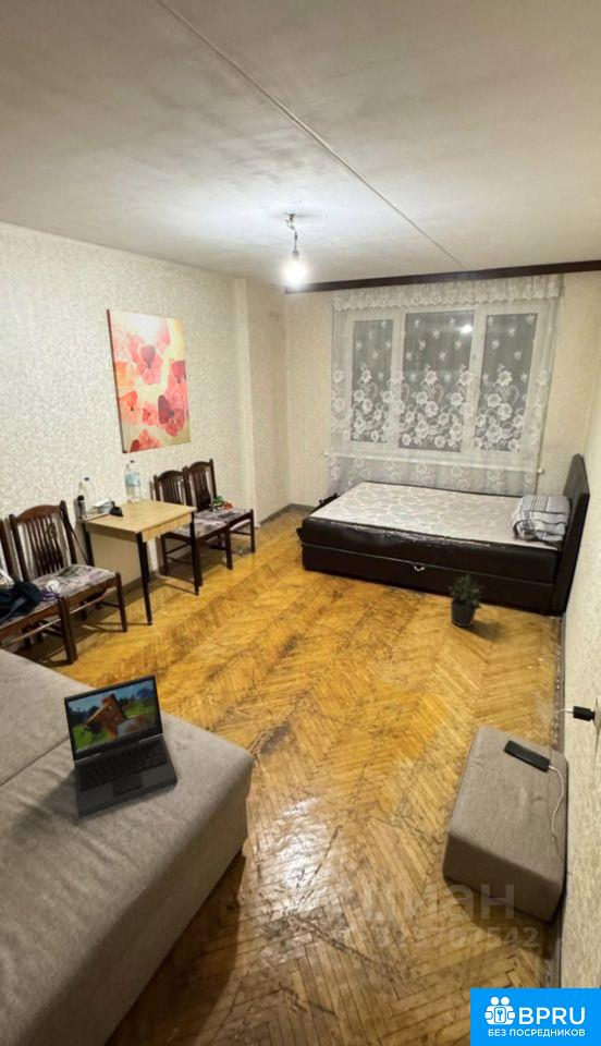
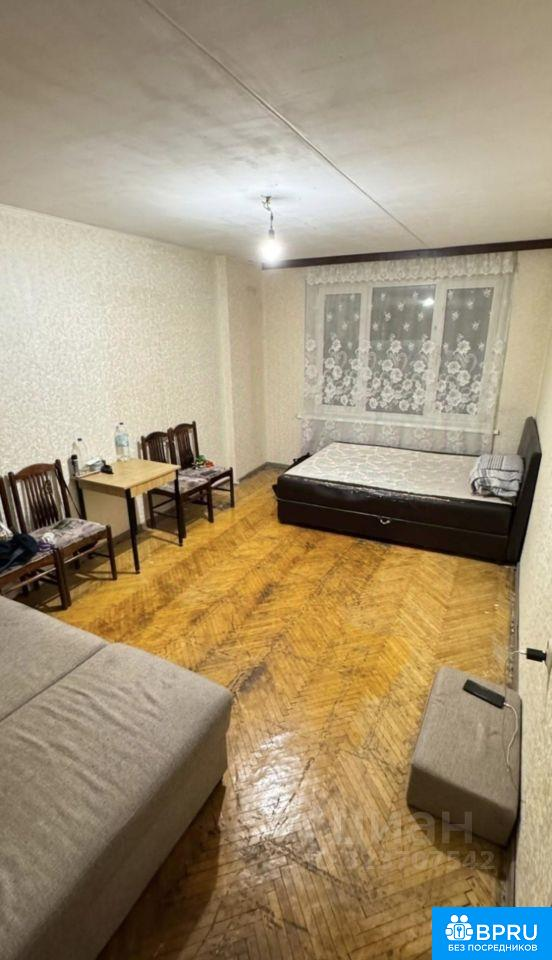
- laptop (119, 738)
- potted plant (465, 598)
- wall art (154, 384)
